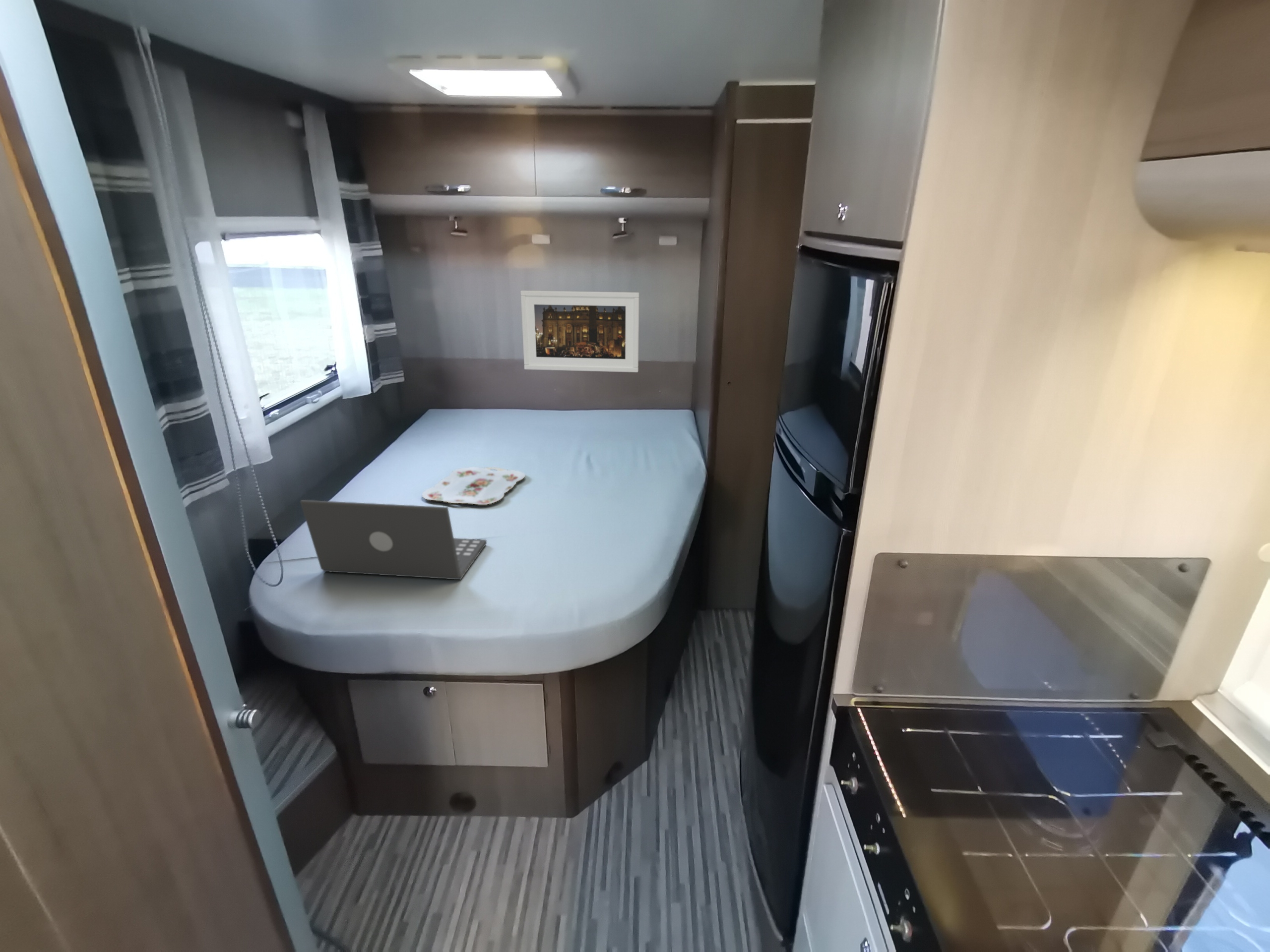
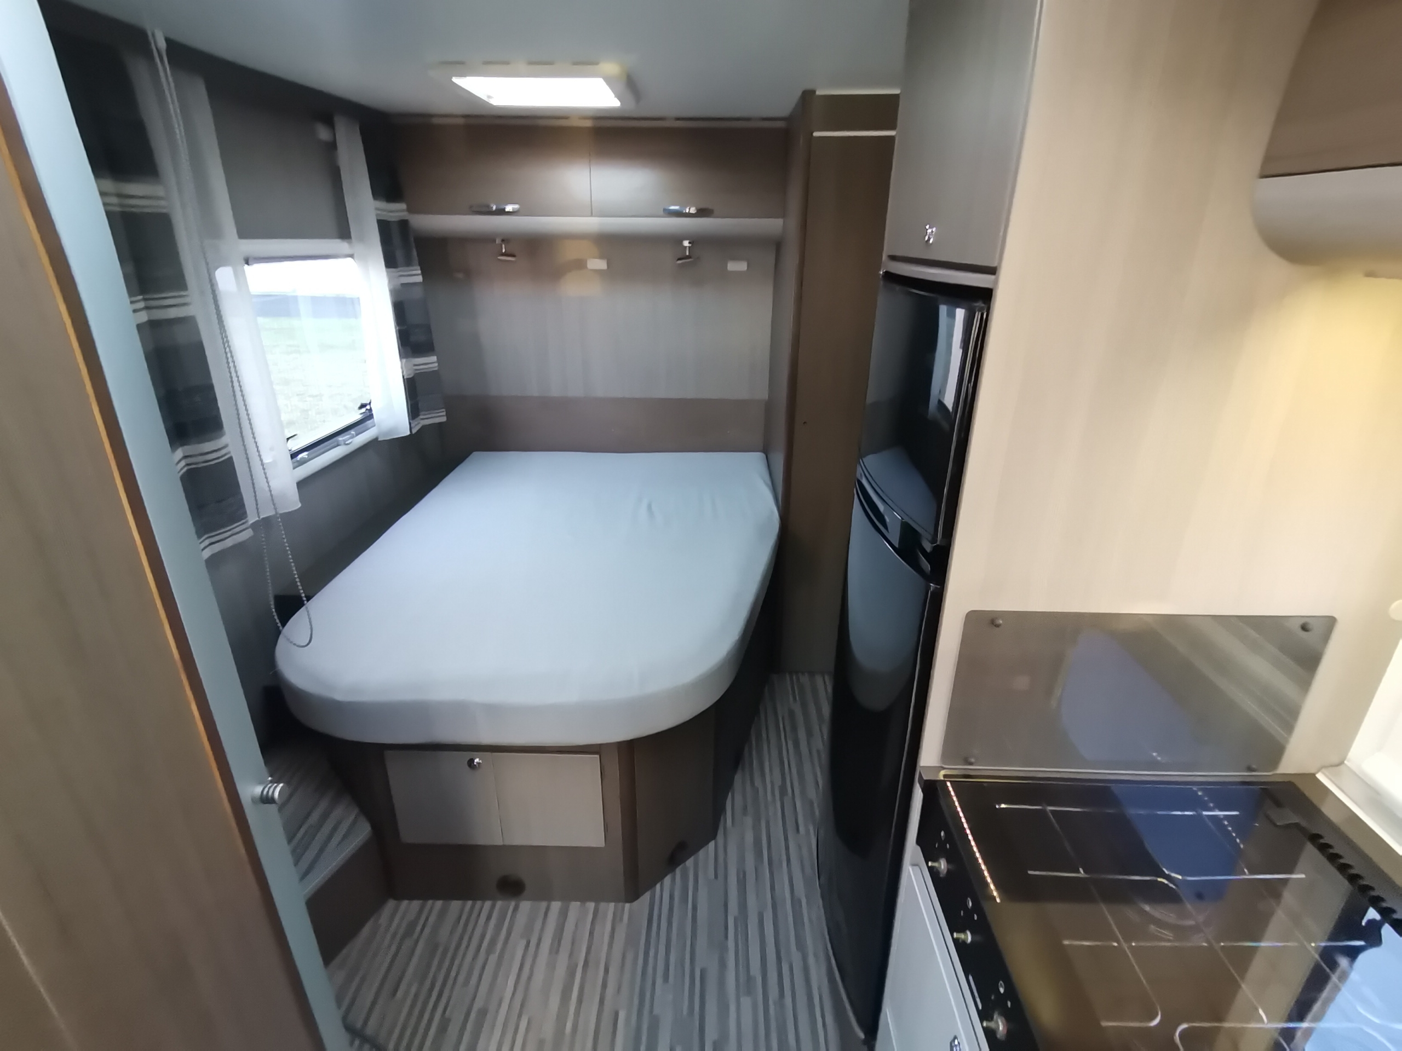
- laptop (400, 524)
- serving tray (476, 485)
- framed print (580, 332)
